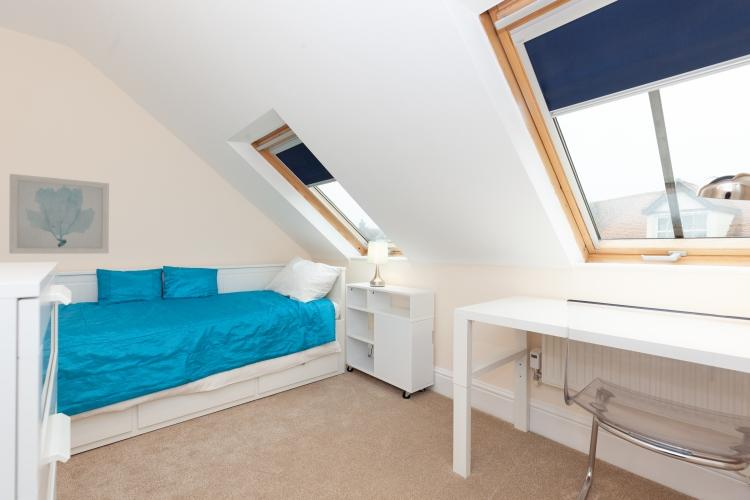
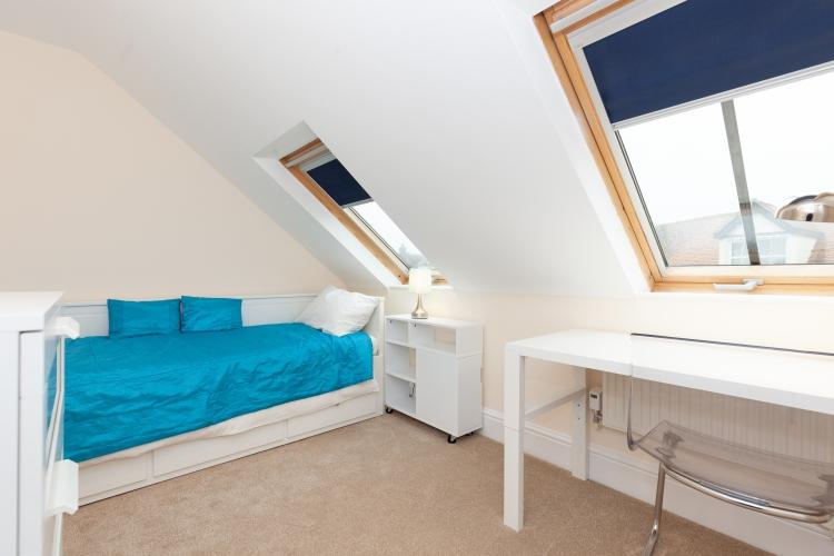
- wall art (62, 216)
